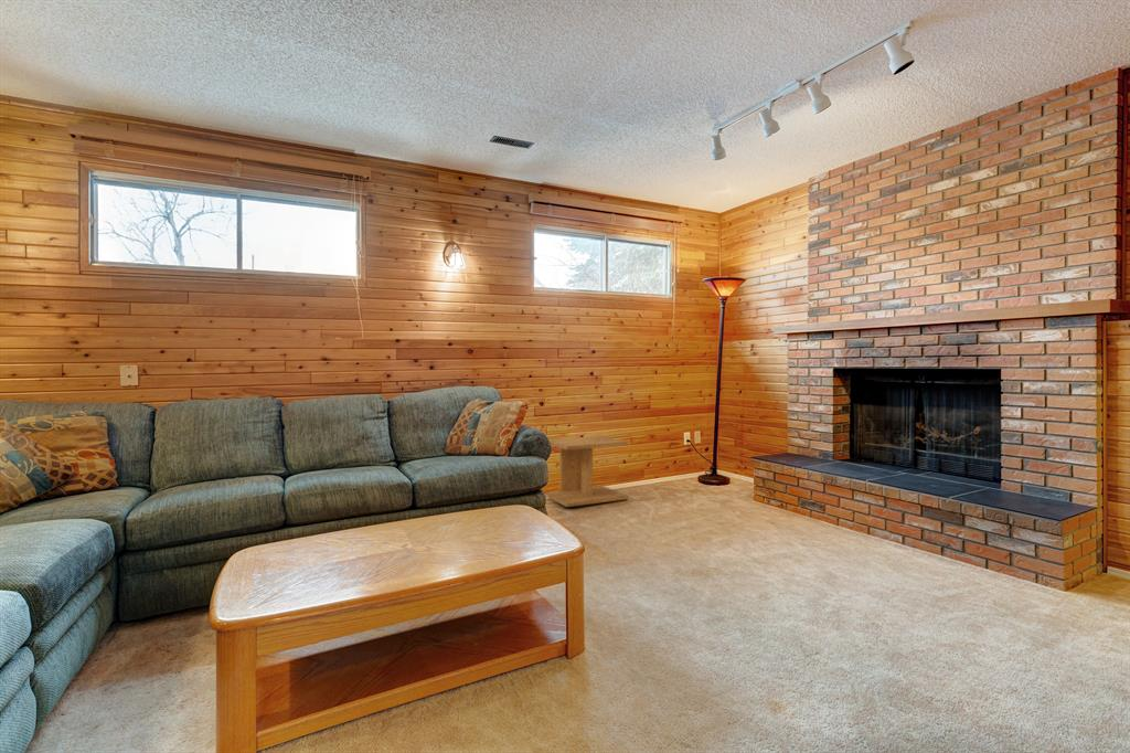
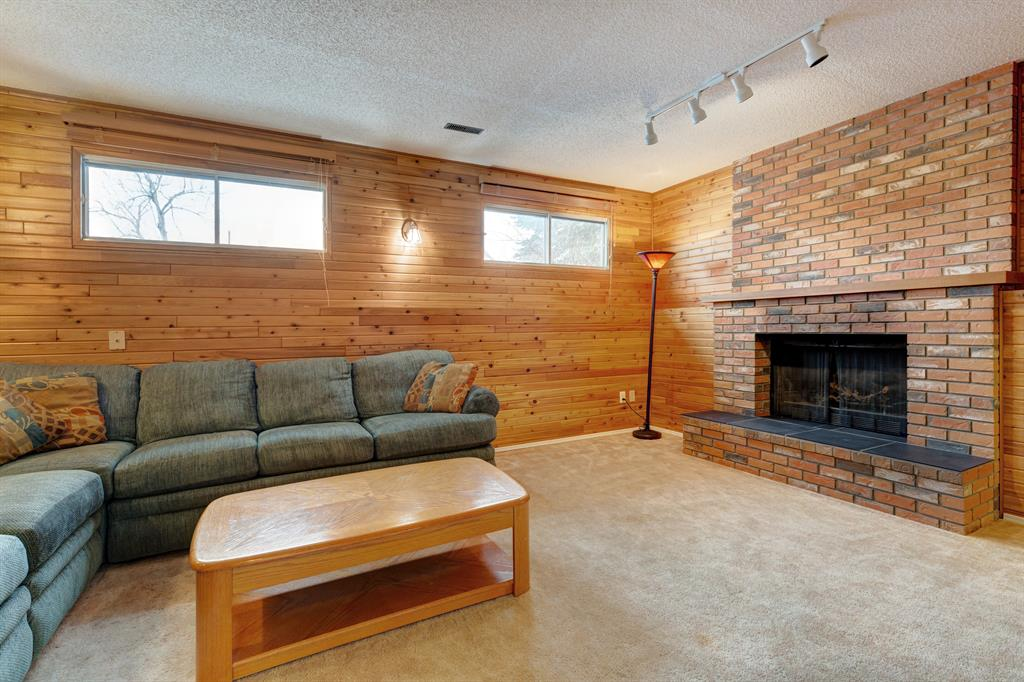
- side table (586, 469)
